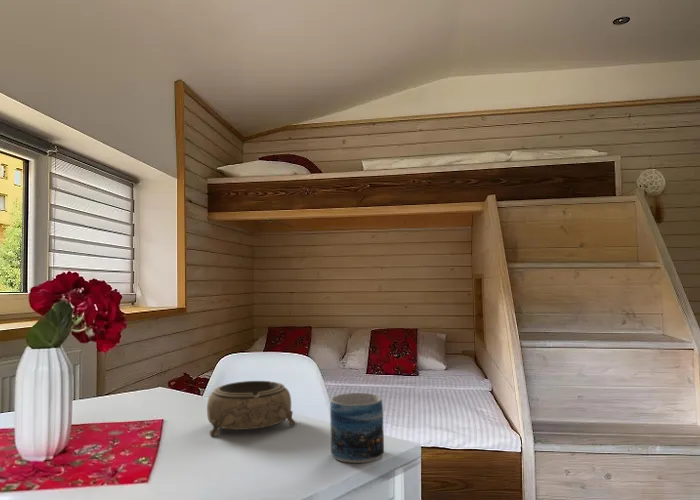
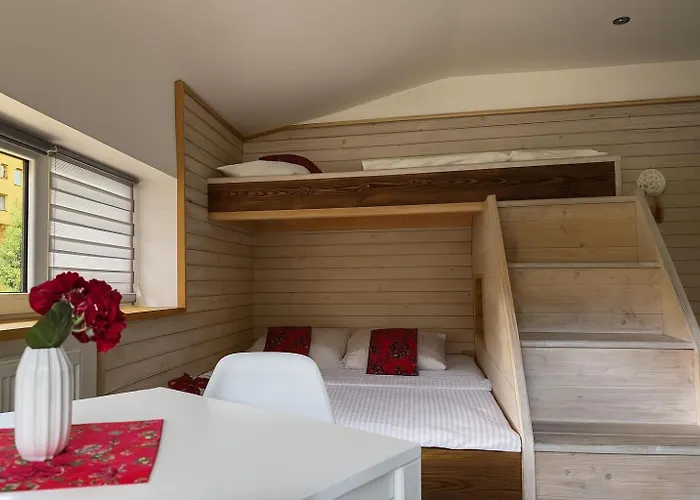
- mug (359, 422)
- decorative bowl (247, 406)
